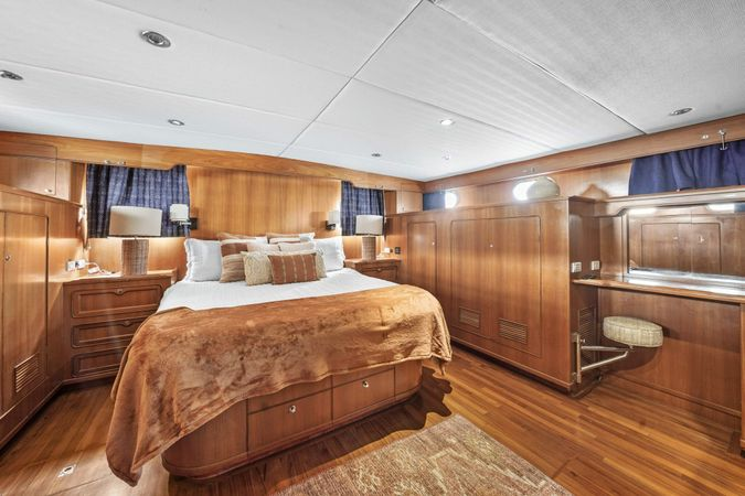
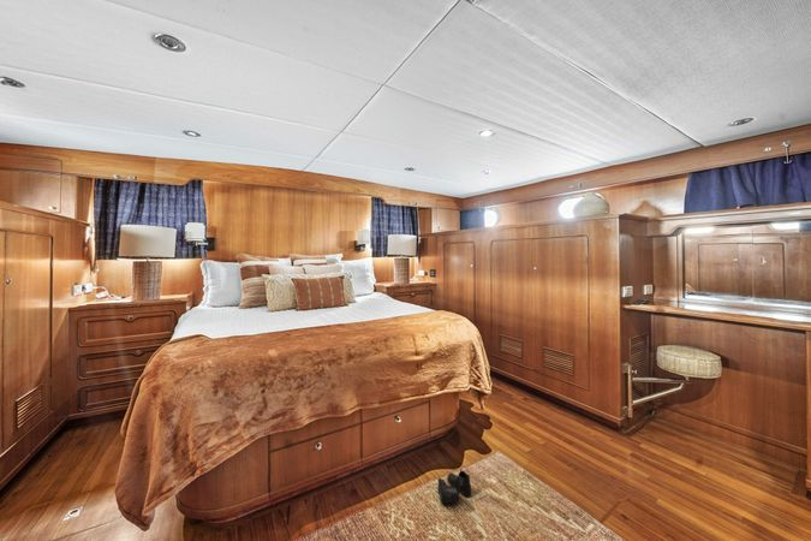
+ boots (451, 483)
